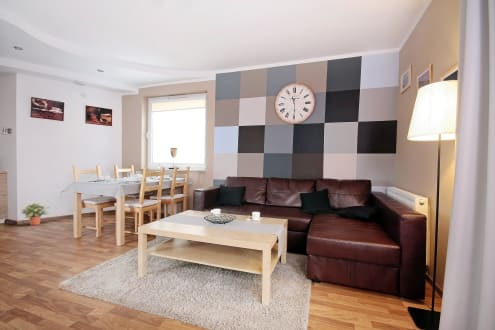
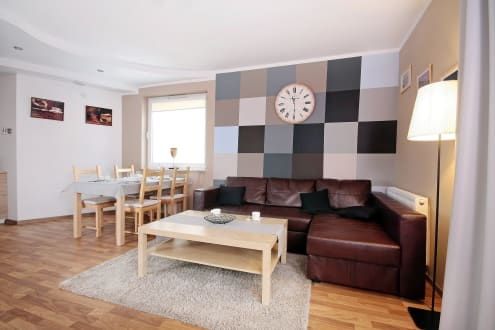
- potted plant (35, 213)
